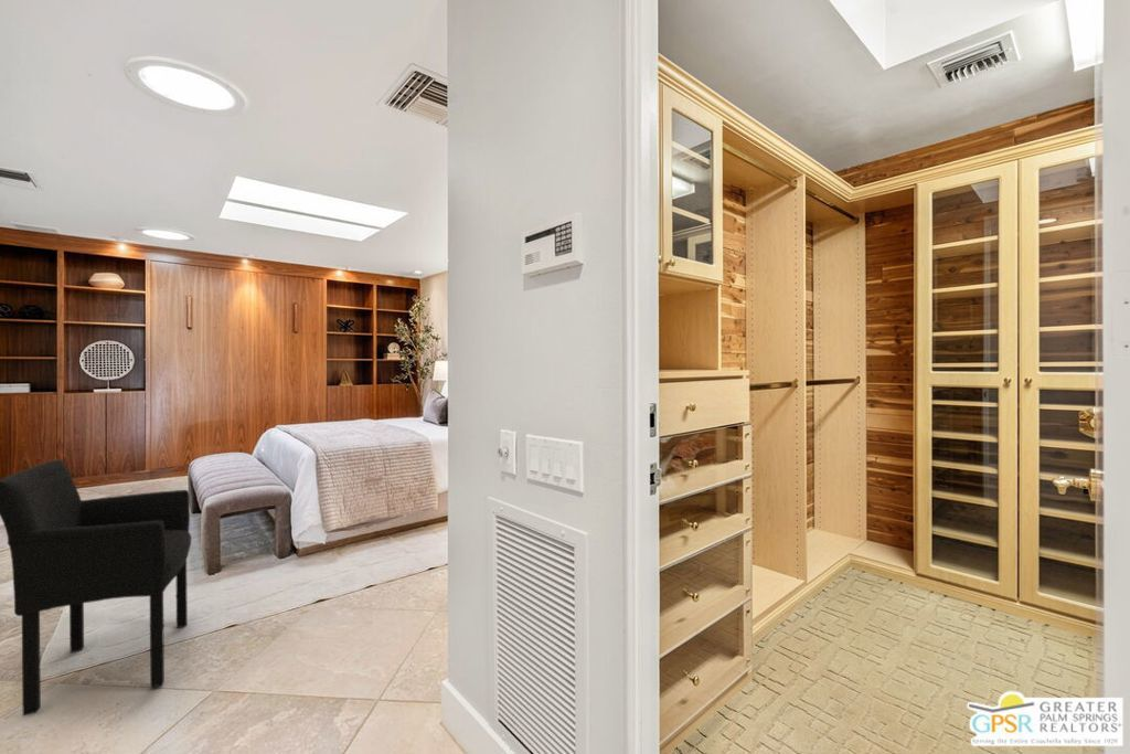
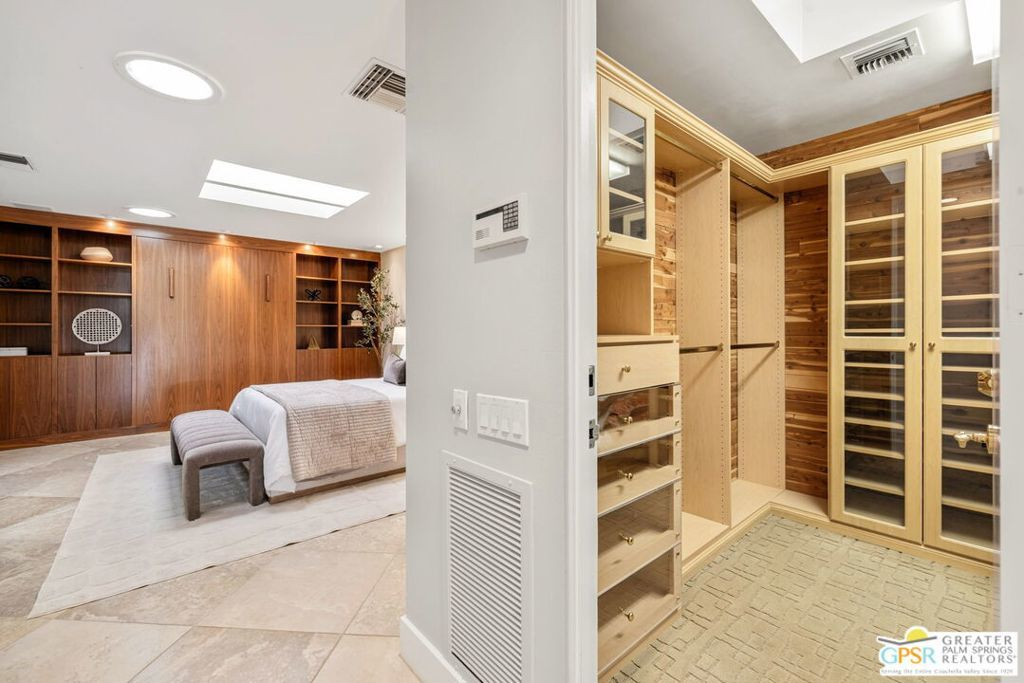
- armchair (106, 565)
